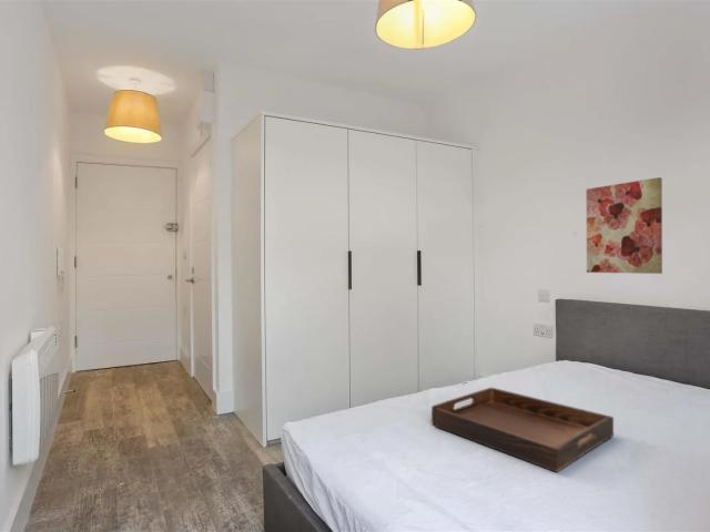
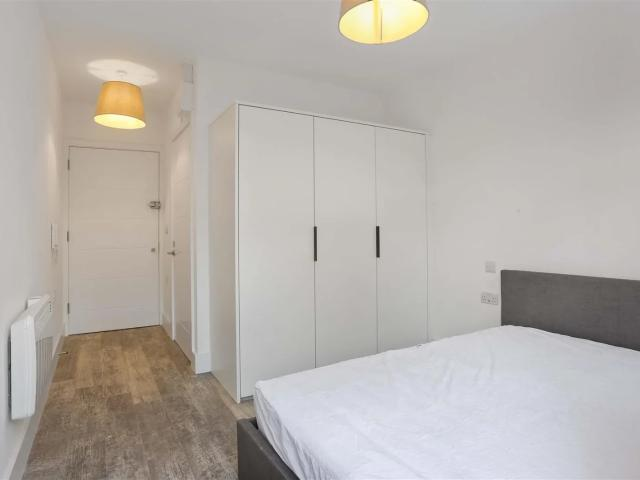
- wall art (621, 228)
- serving tray (517, 420)
